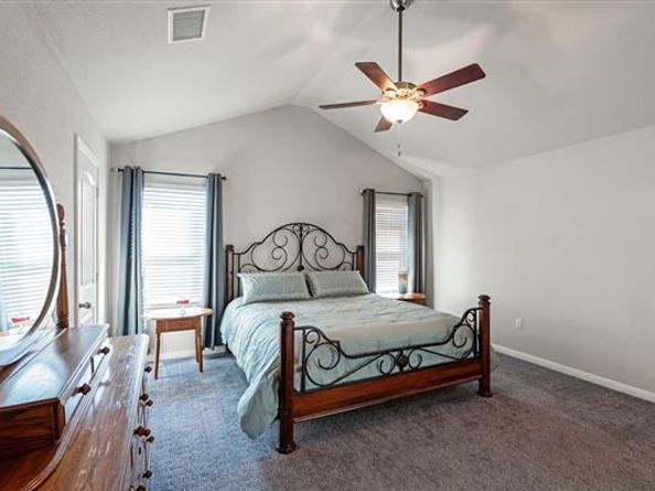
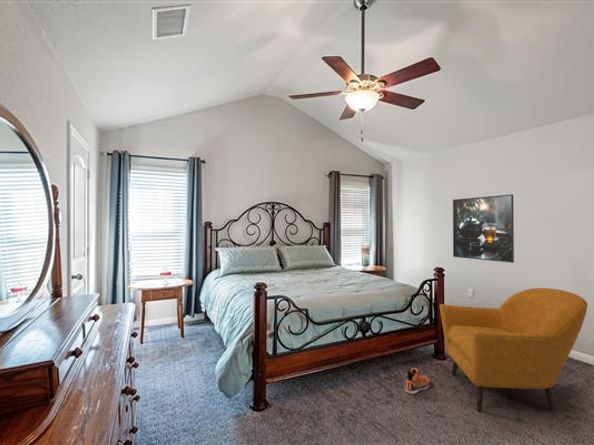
+ armchair (511, 342)
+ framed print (480, 228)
+ sneaker (418, 377)
